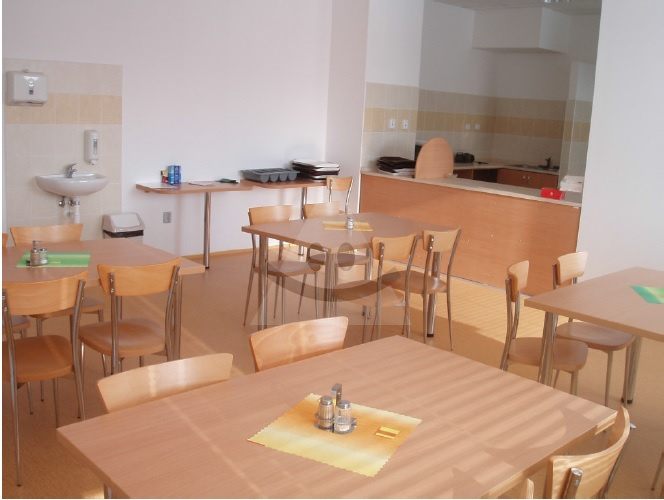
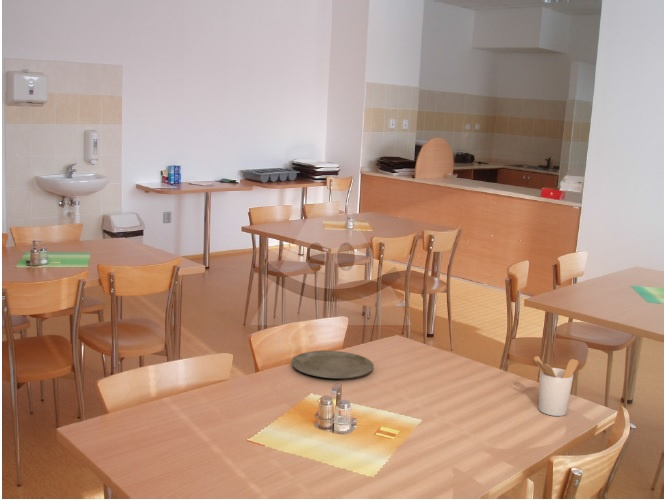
+ plate (332, 365)
+ utensil holder (550, 384)
